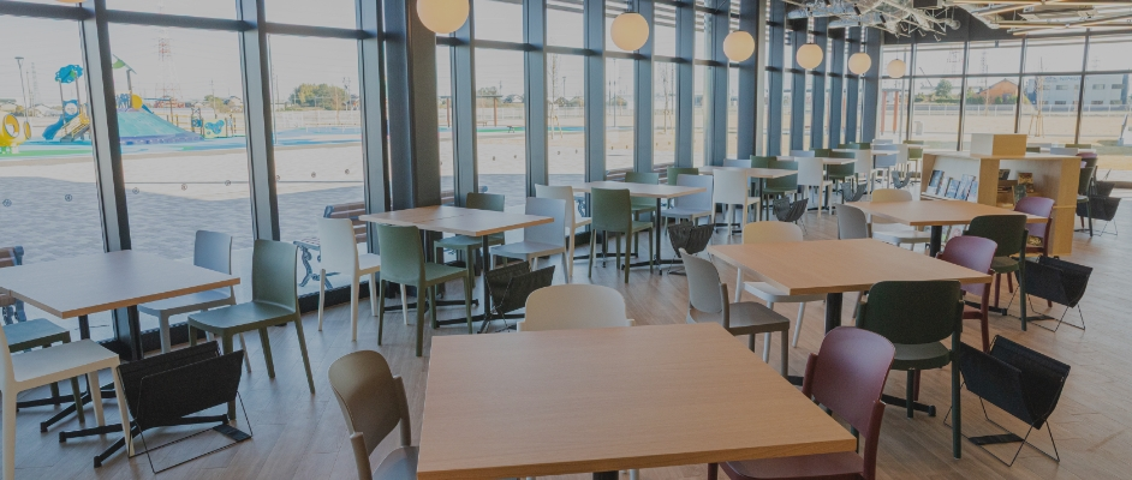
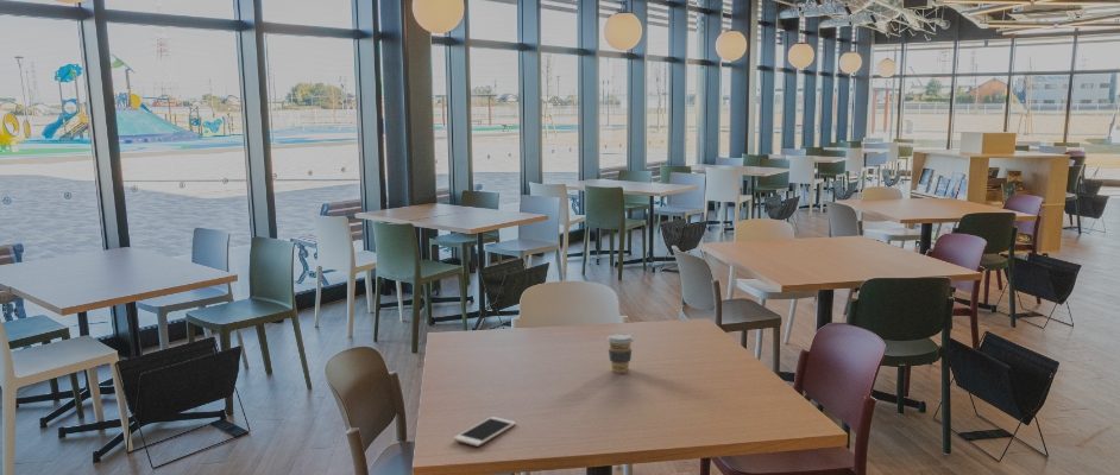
+ coffee cup (619, 353)
+ cell phone (485, 430)
